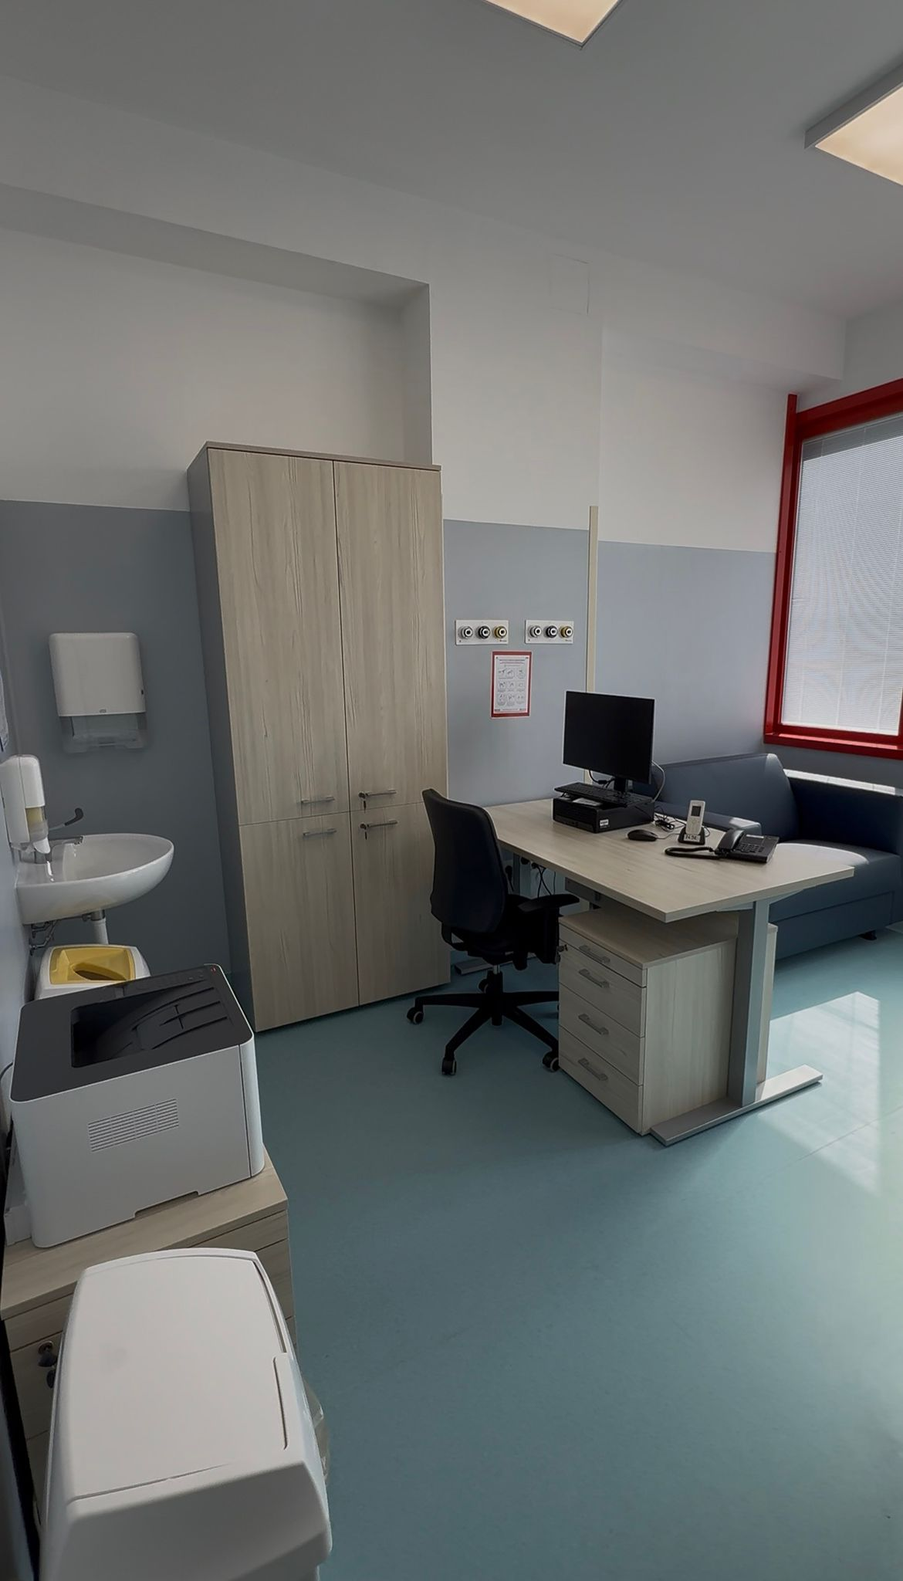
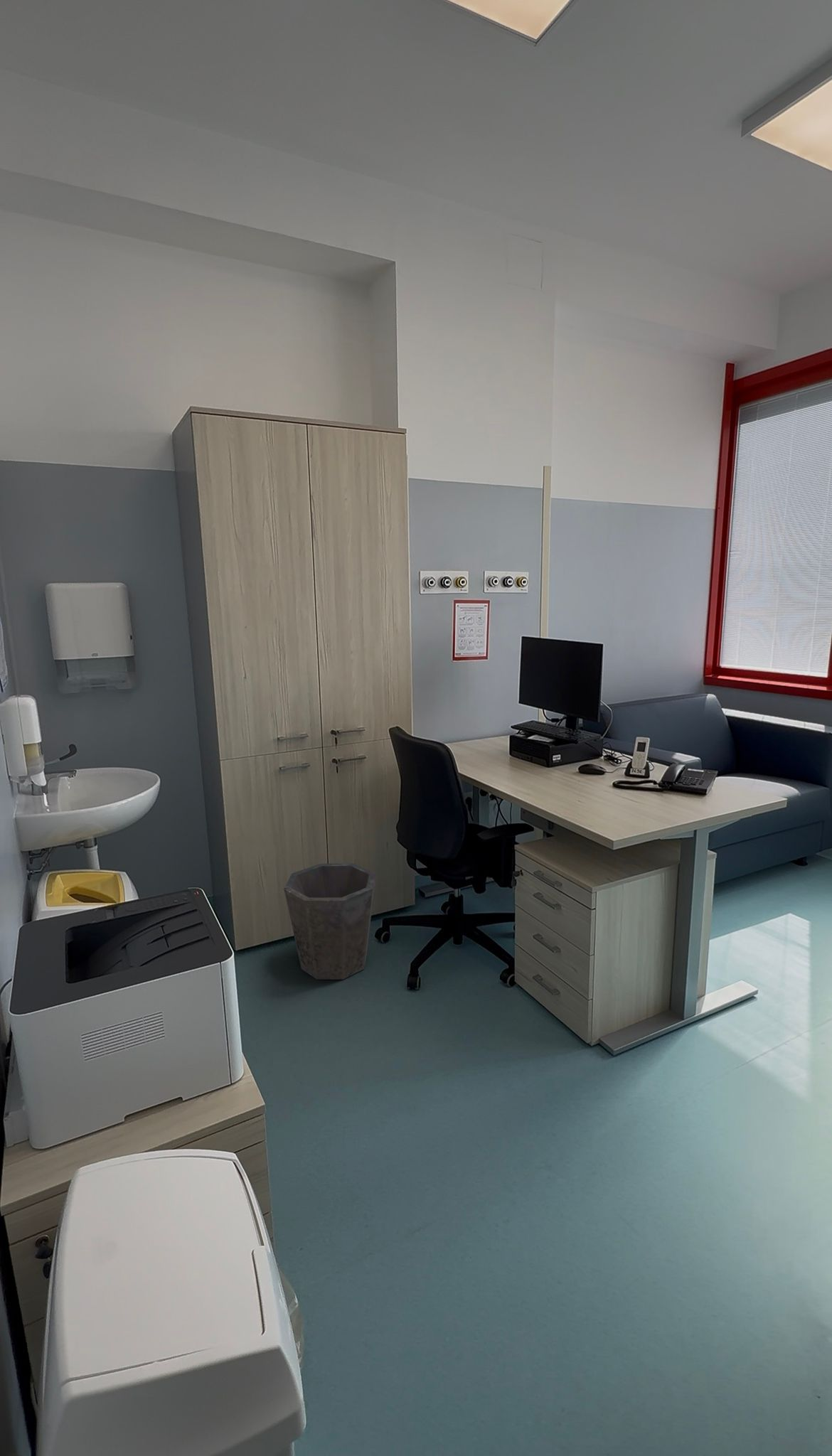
+ waste bin (333, 921)
